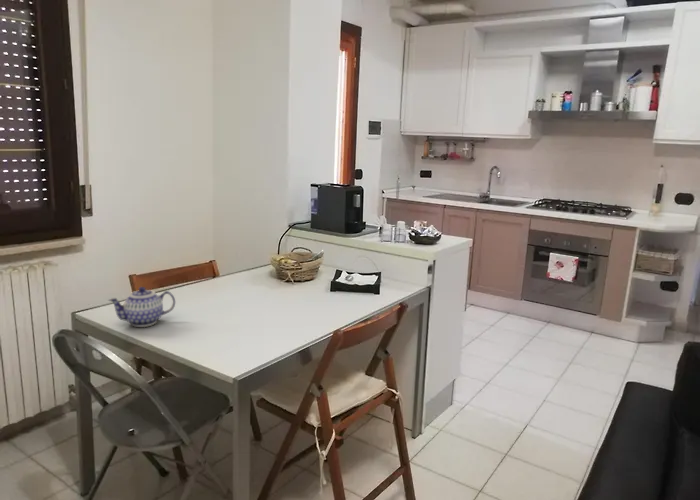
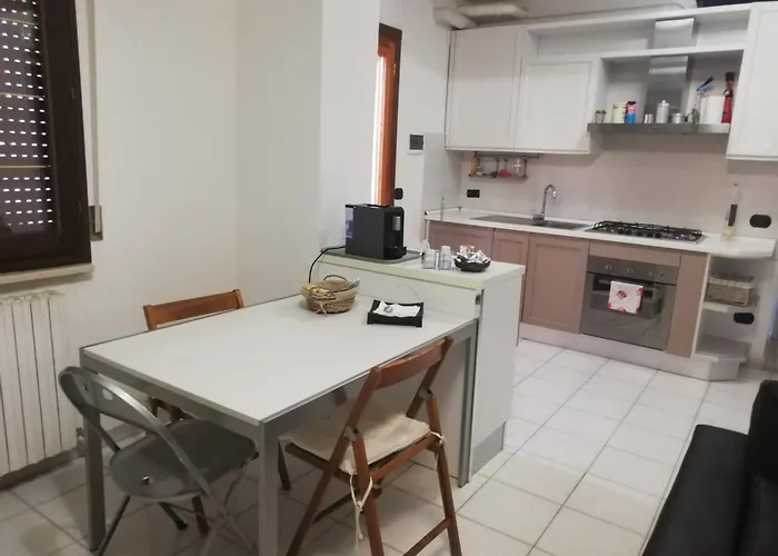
- teapot (142, 305)
